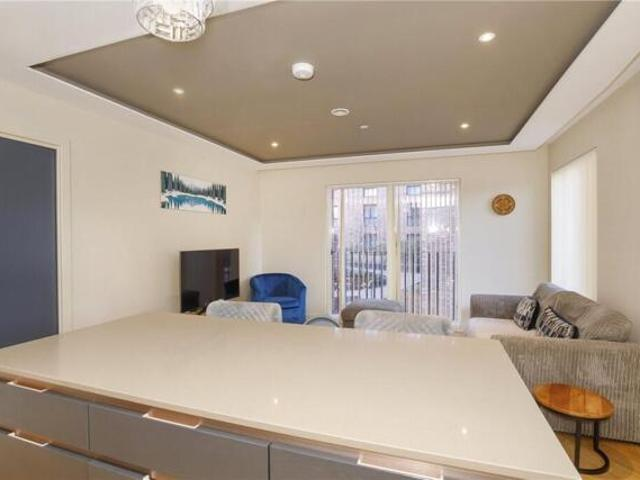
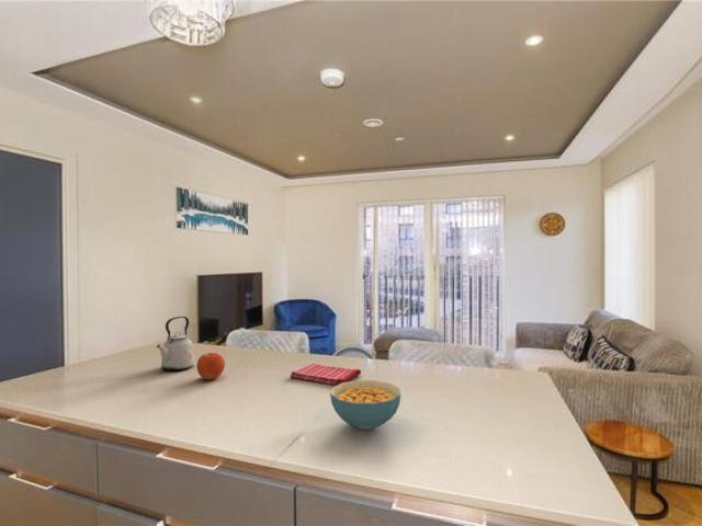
+ dish towel (326, 373)
+ fruit (211, 365)
+ cereal bowl (365, 408)
+ kettle (173, 343)
